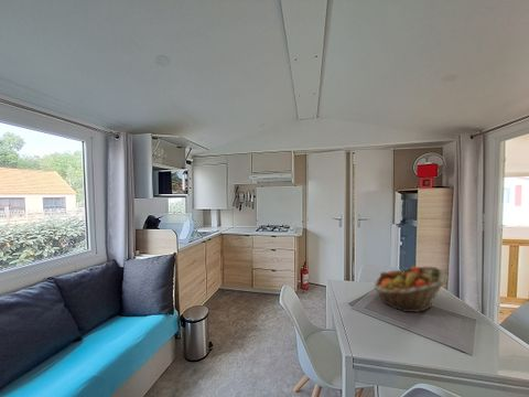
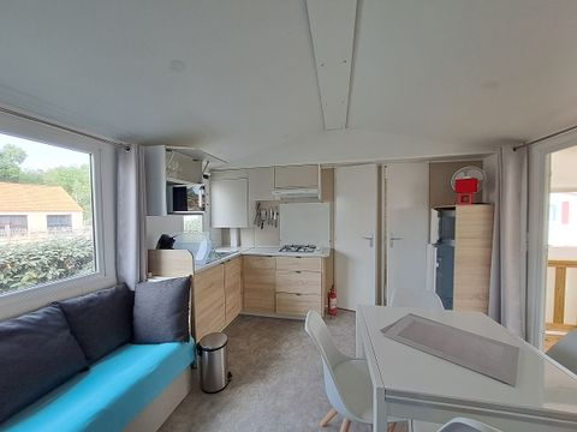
- fruit basket (408, 285)
